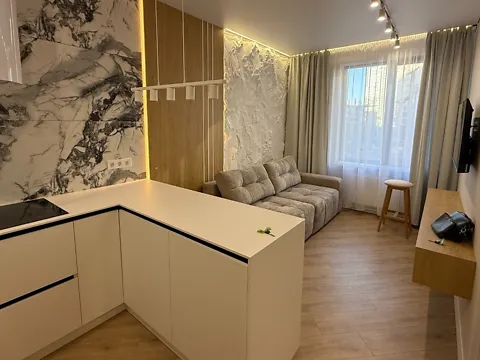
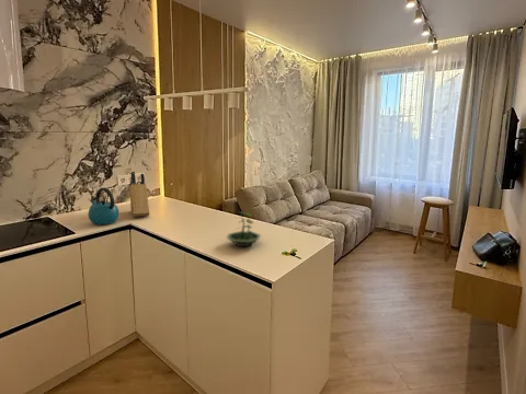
+ knife block (138, 193)
+ kettle (102, 205)
+ terrarium (242, 218)
